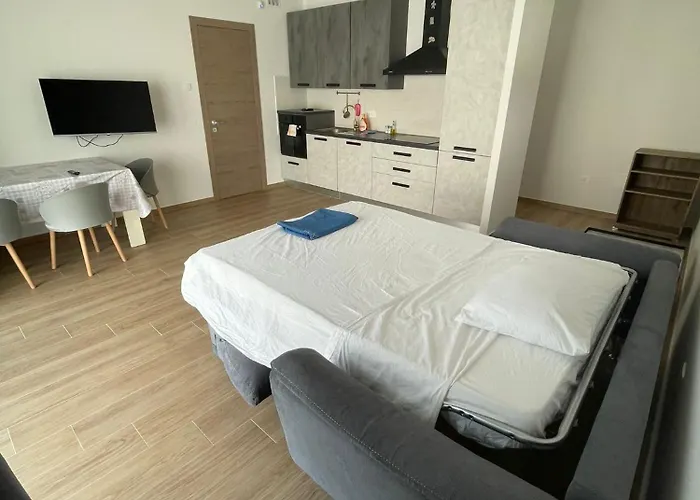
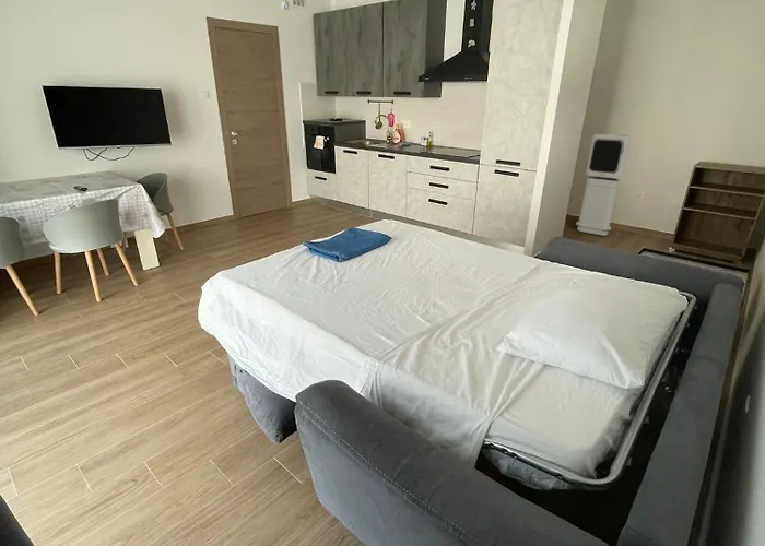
+ air purifier (604, 185)
